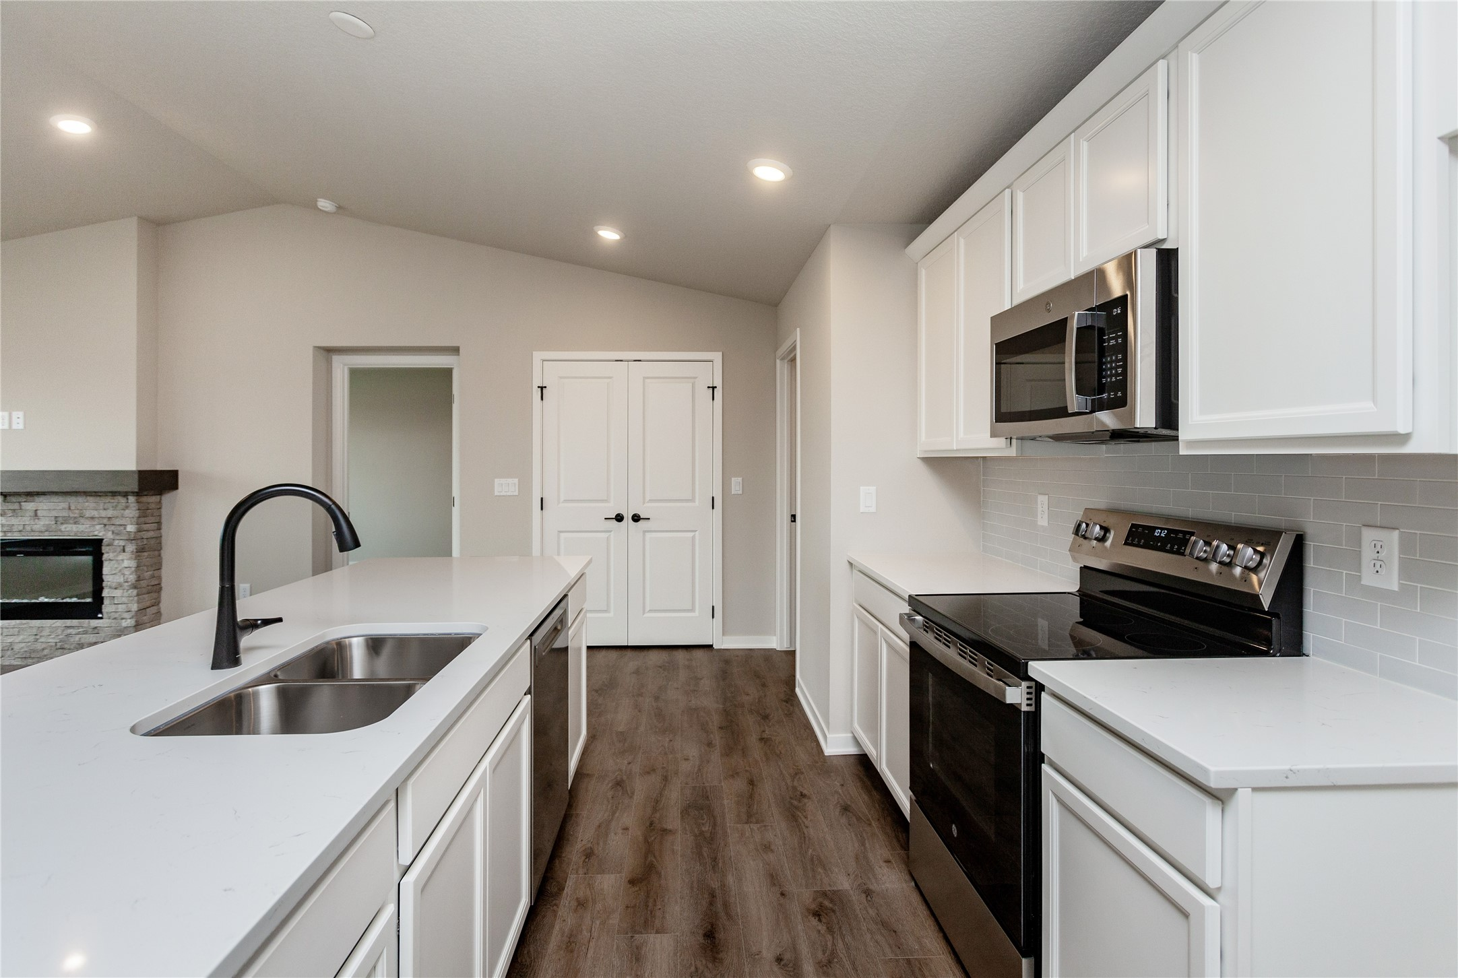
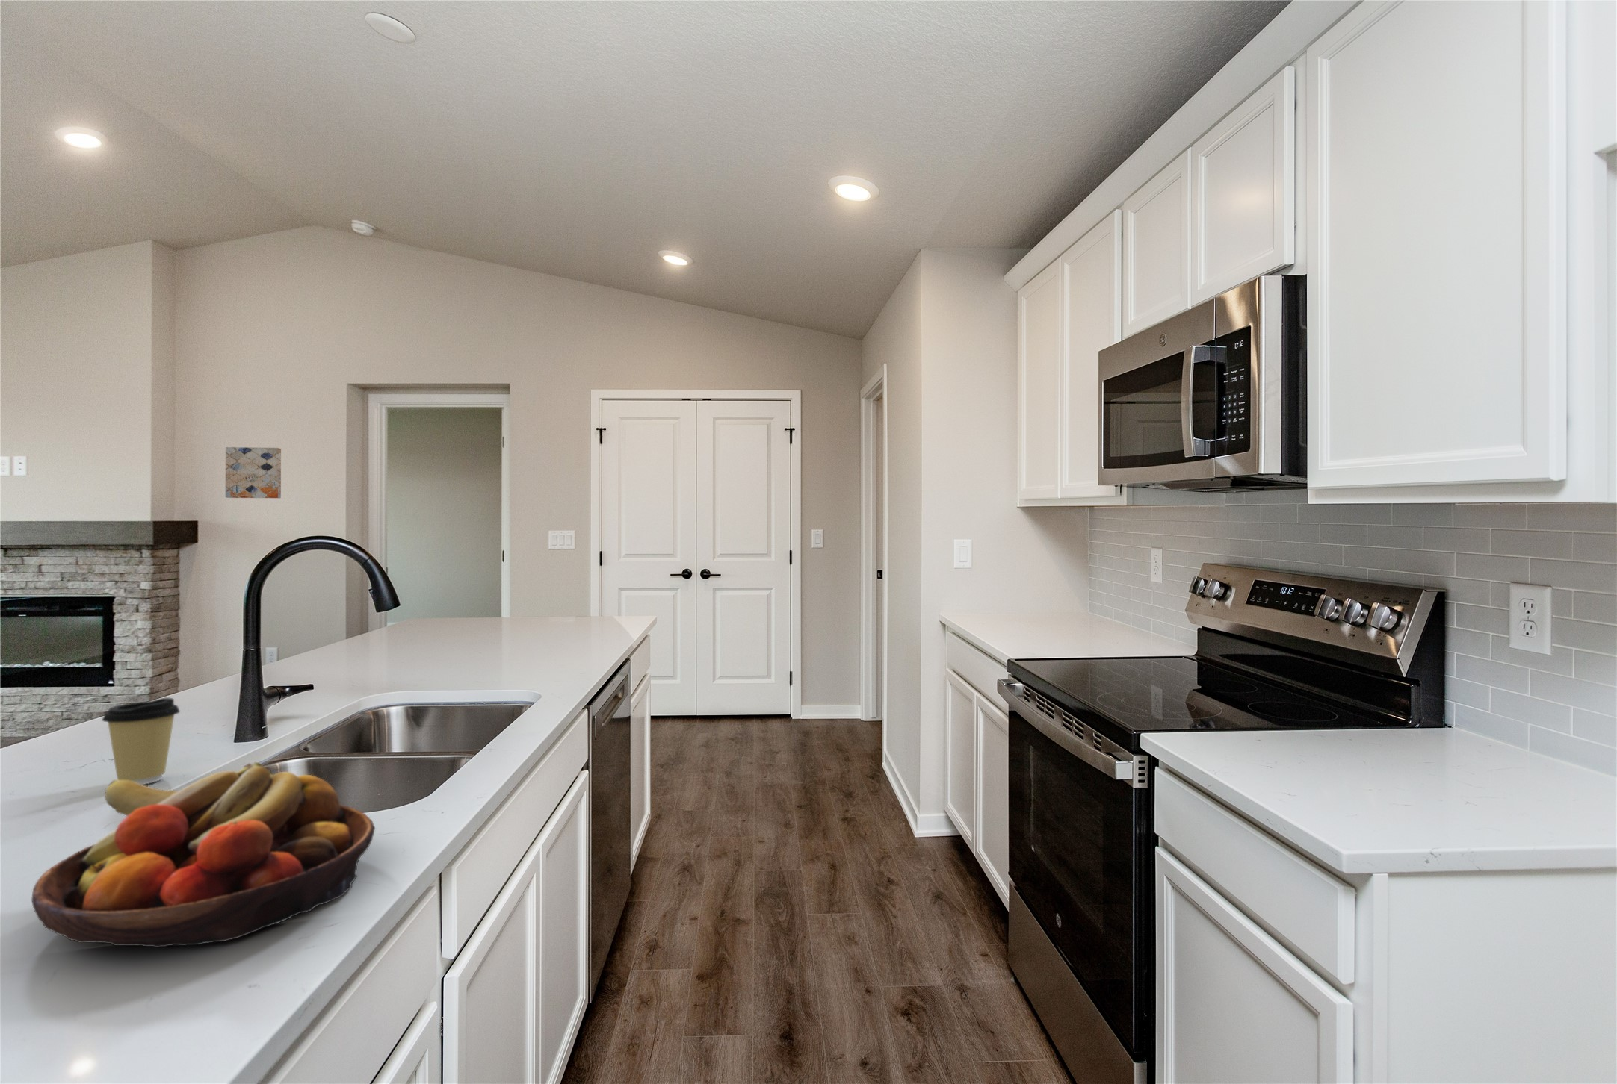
+ fruit bowl (217, 837)
+ coffee cup (142, 742)
+ wall art (253, 473)
